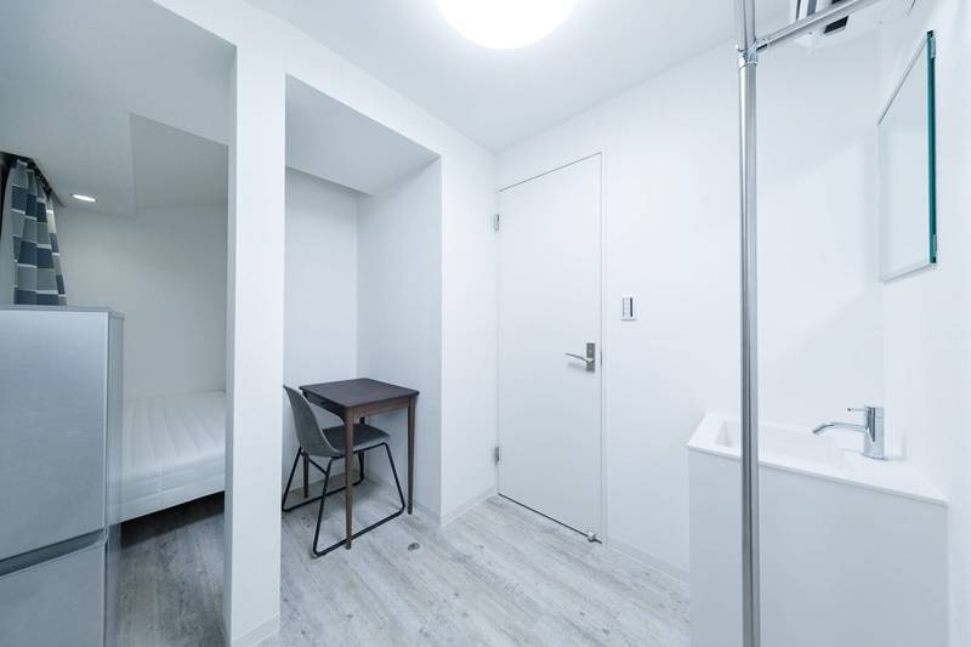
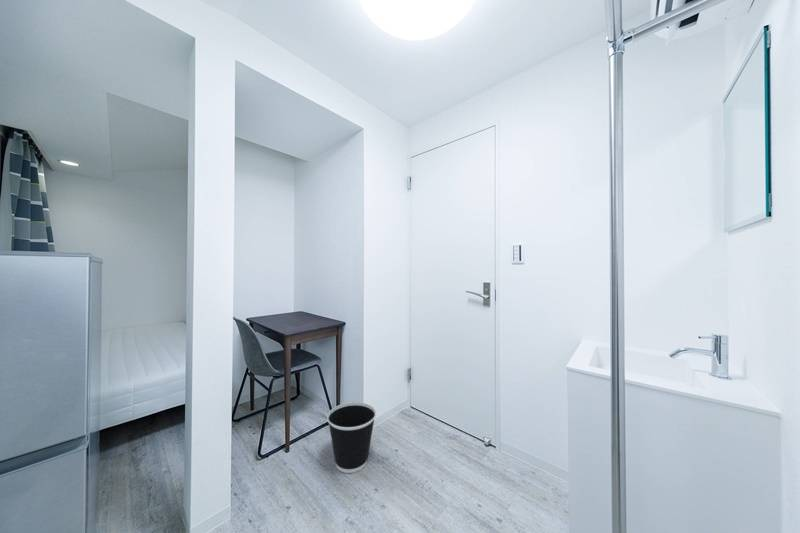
+ wastebasket (351, 437)
